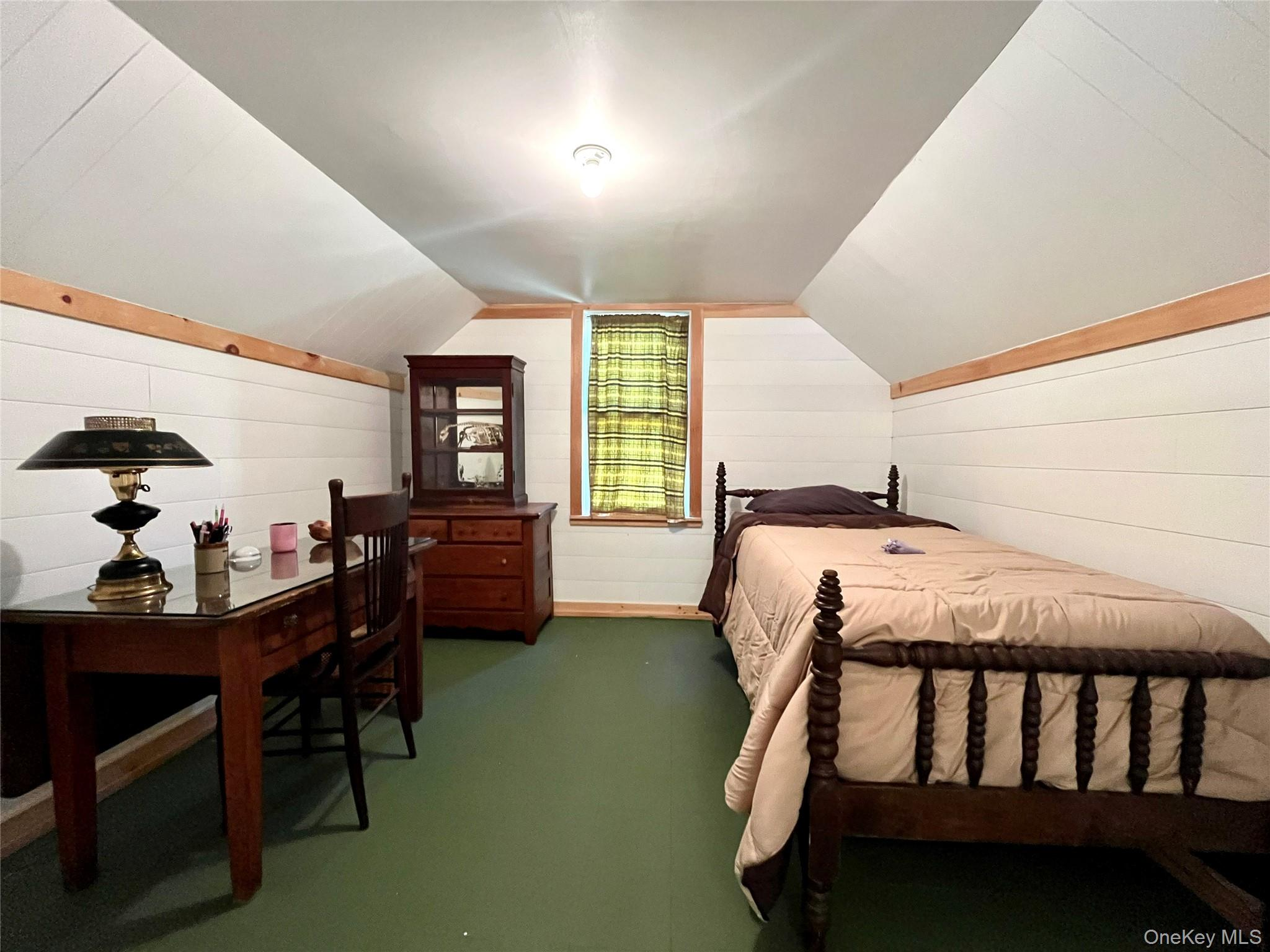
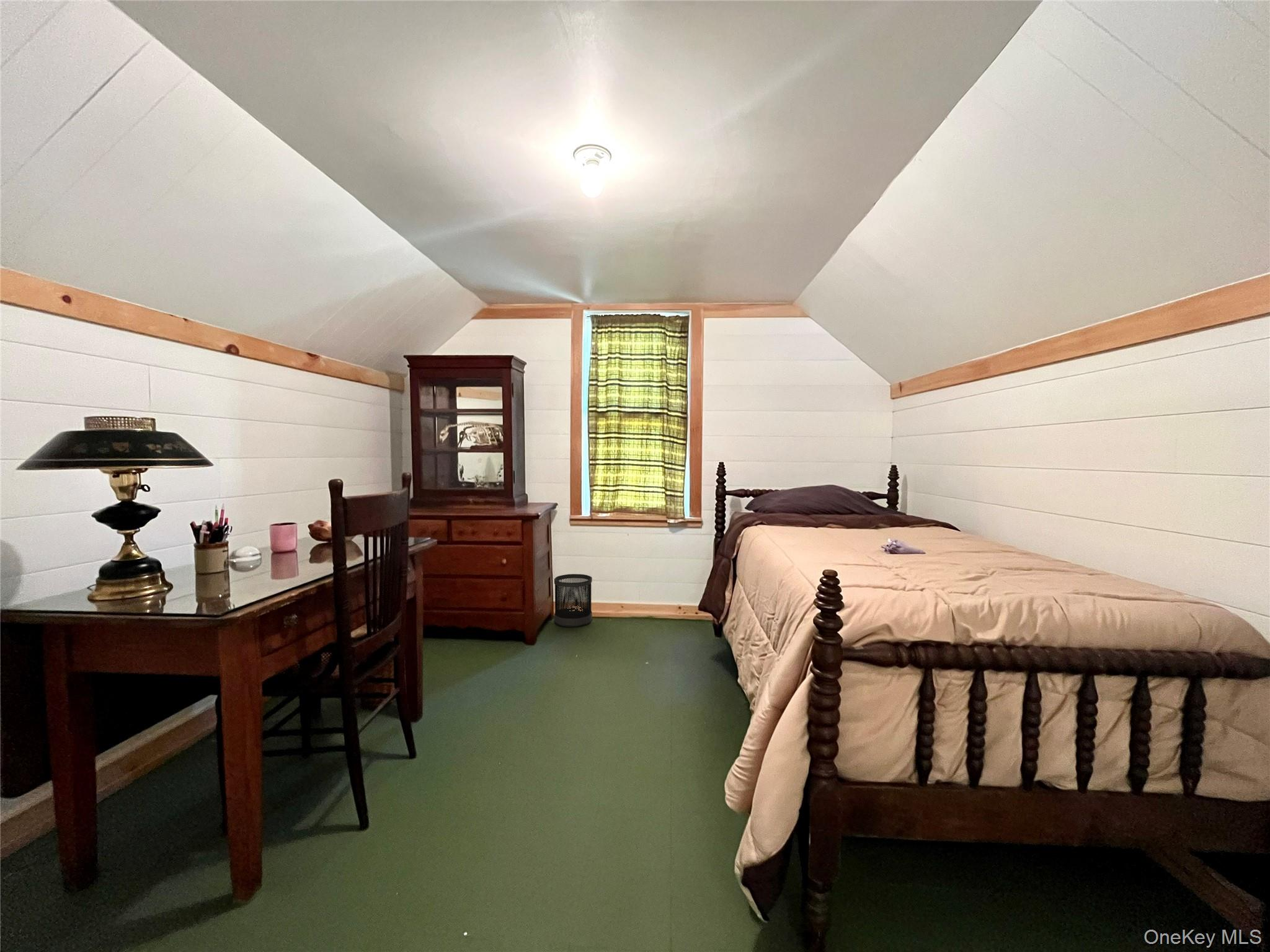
+ wastebasket (573, 599)
